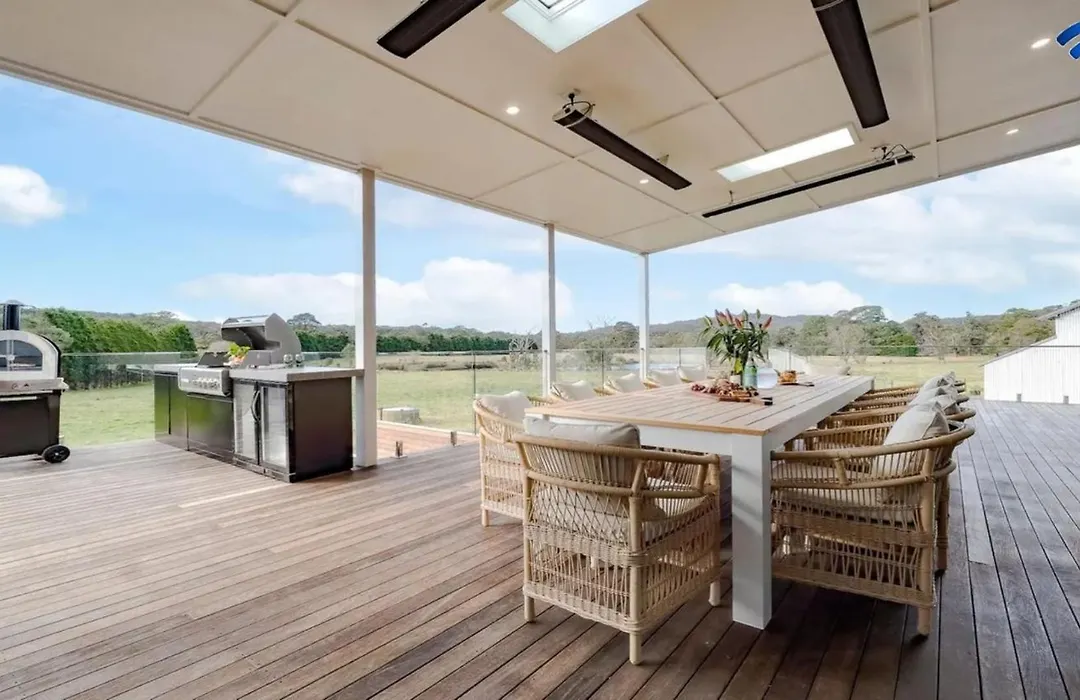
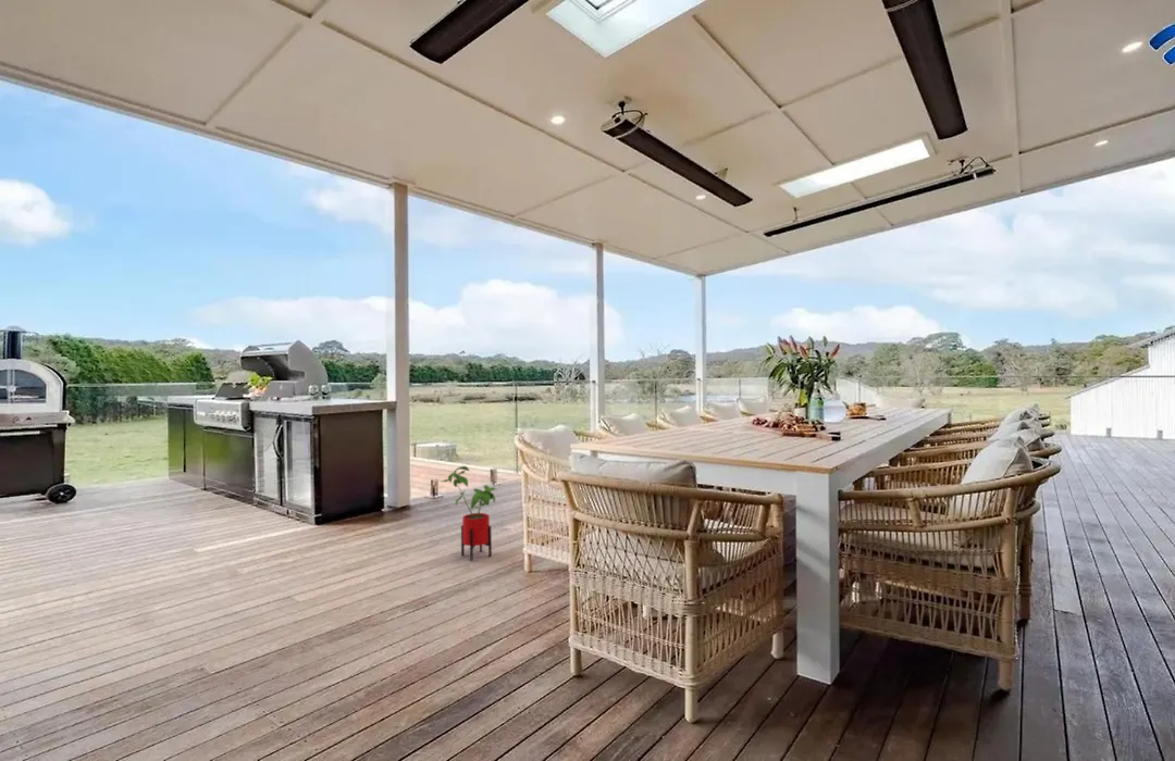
+ house plant (471, 512)
